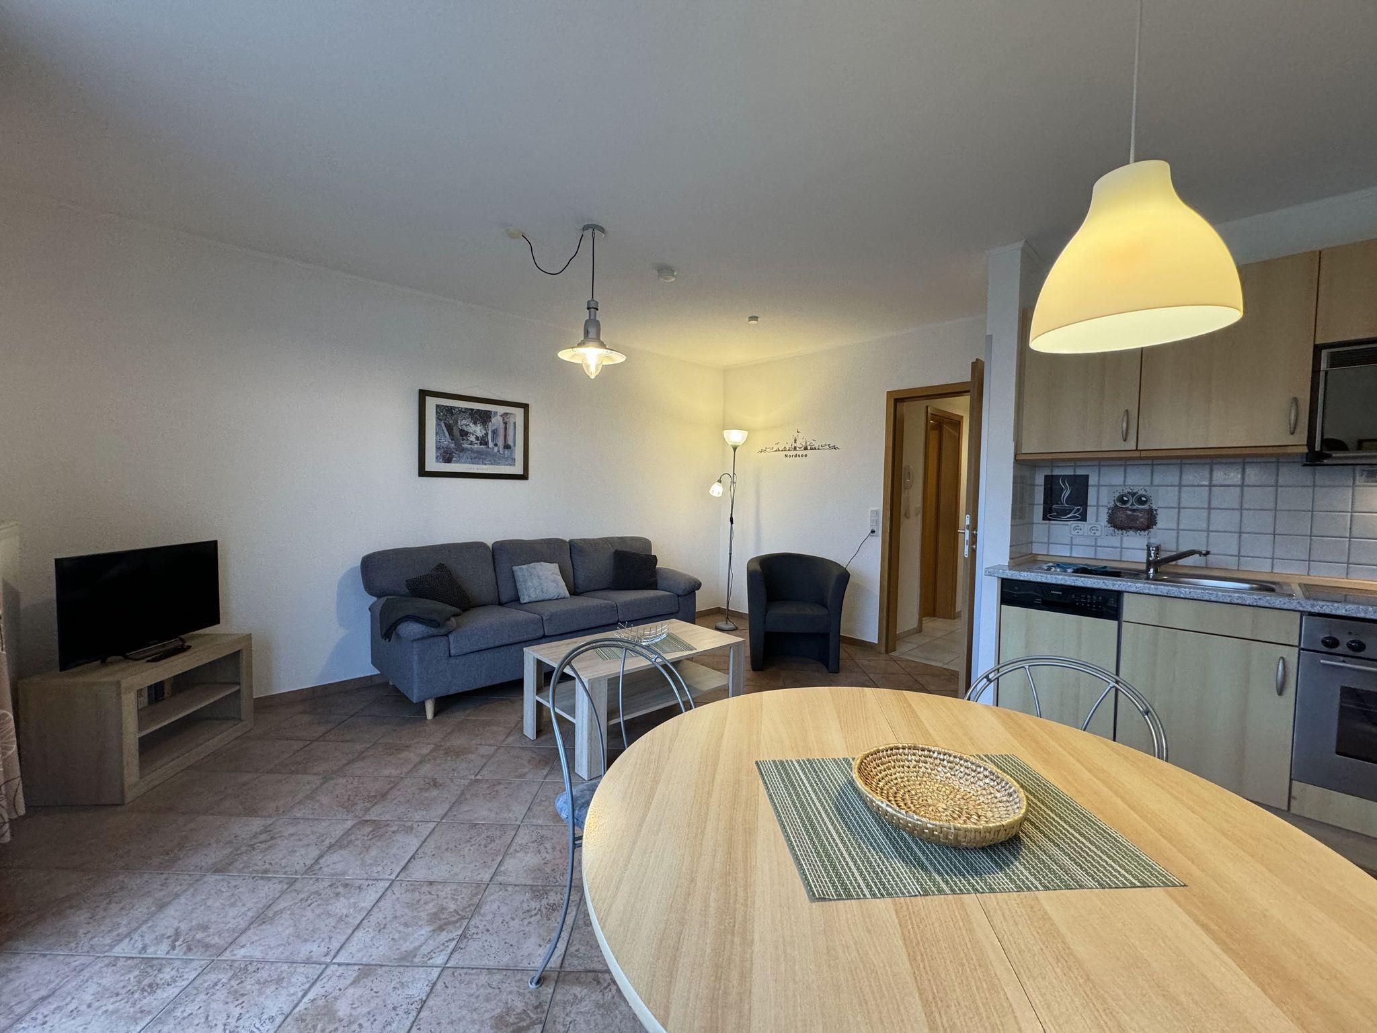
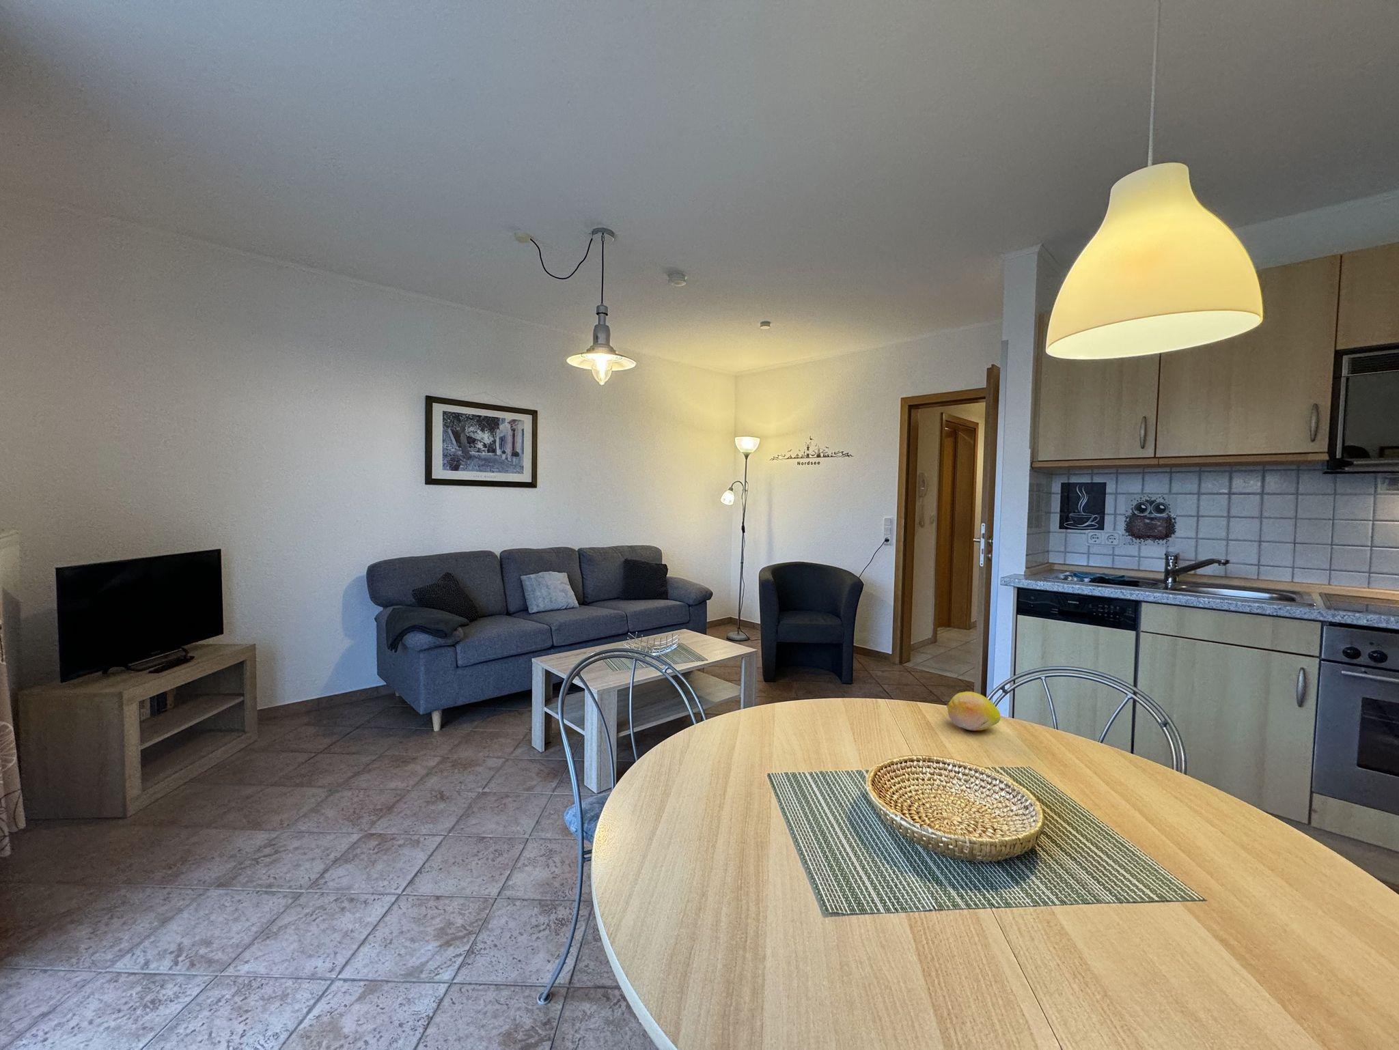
+ fruit (973, 710)
